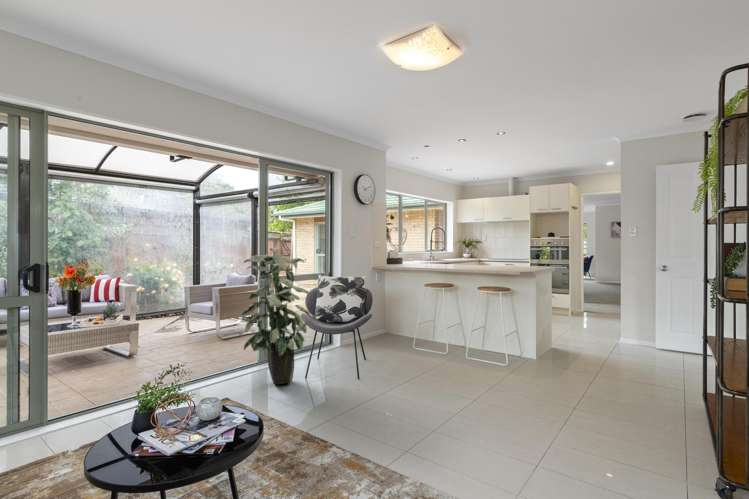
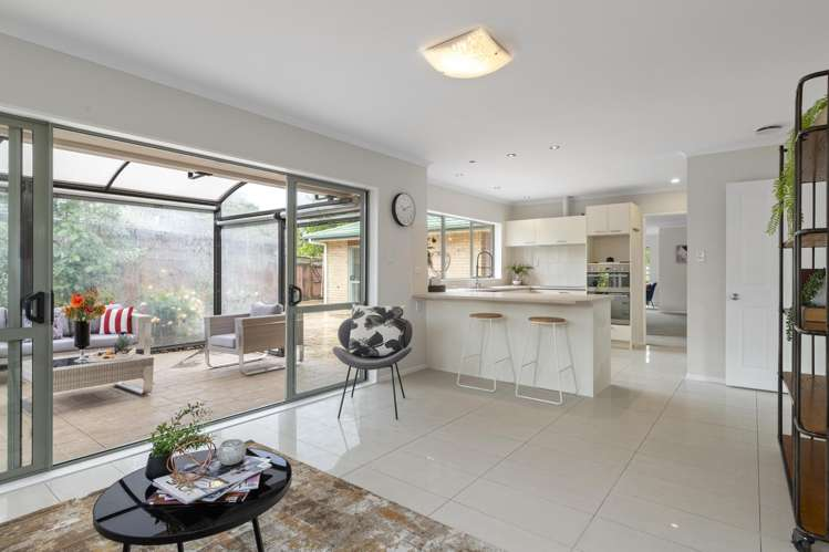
- indoor plant (275, 314)
